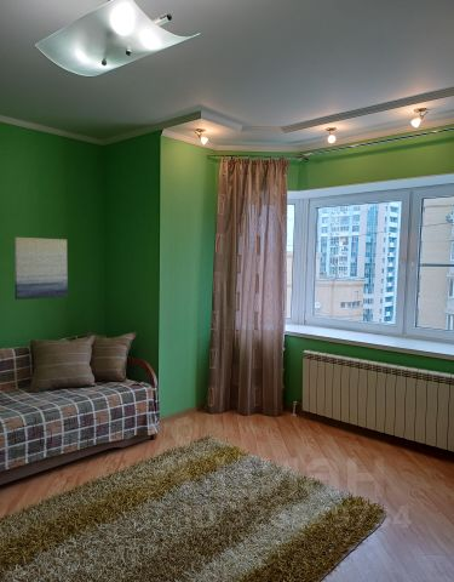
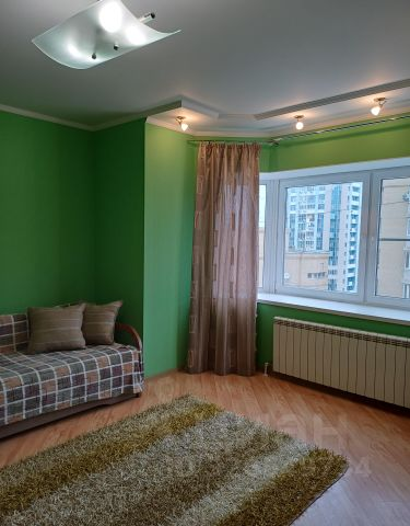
- wall art (41, 268)
